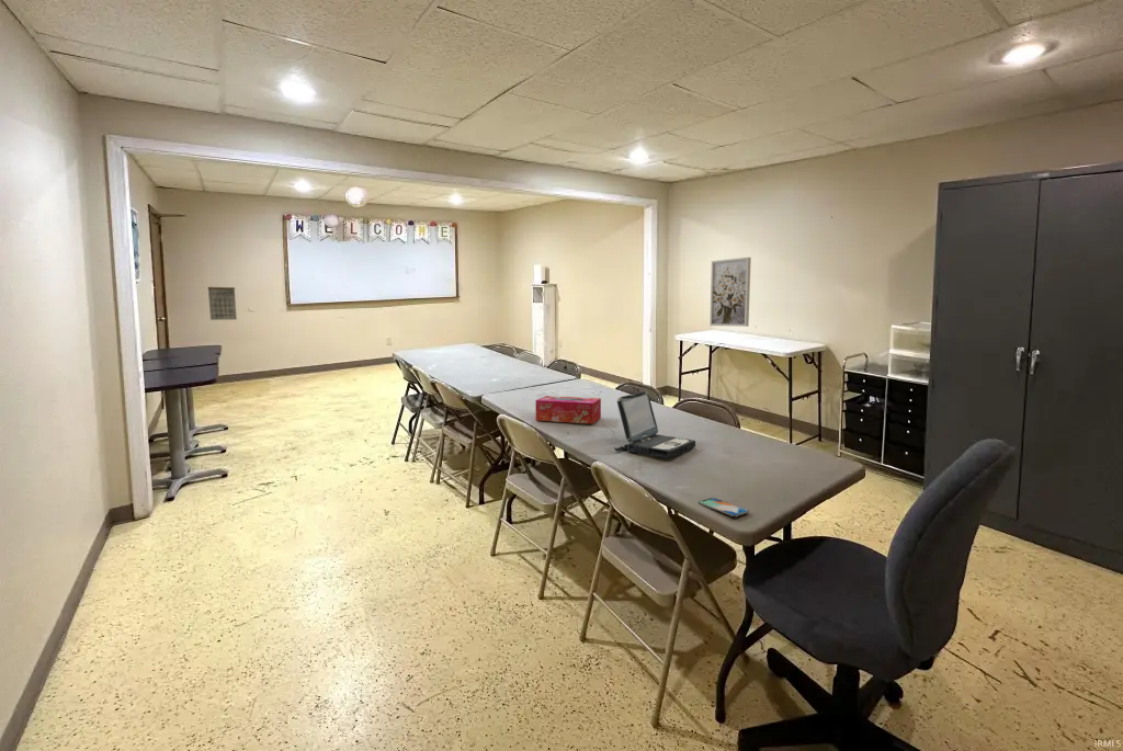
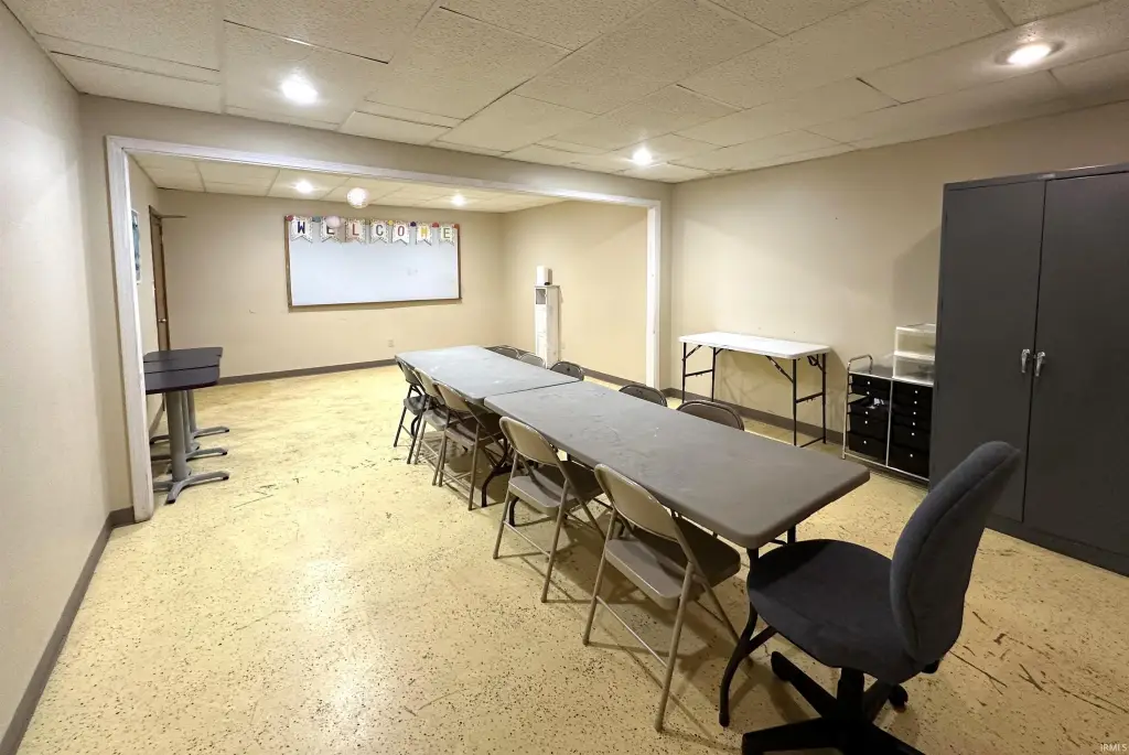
- tissue box (568, 409)
- calendar (222, 299)
- smartphone (723, 507)
- laptop (654, 422)
- wall art (729, 293)
